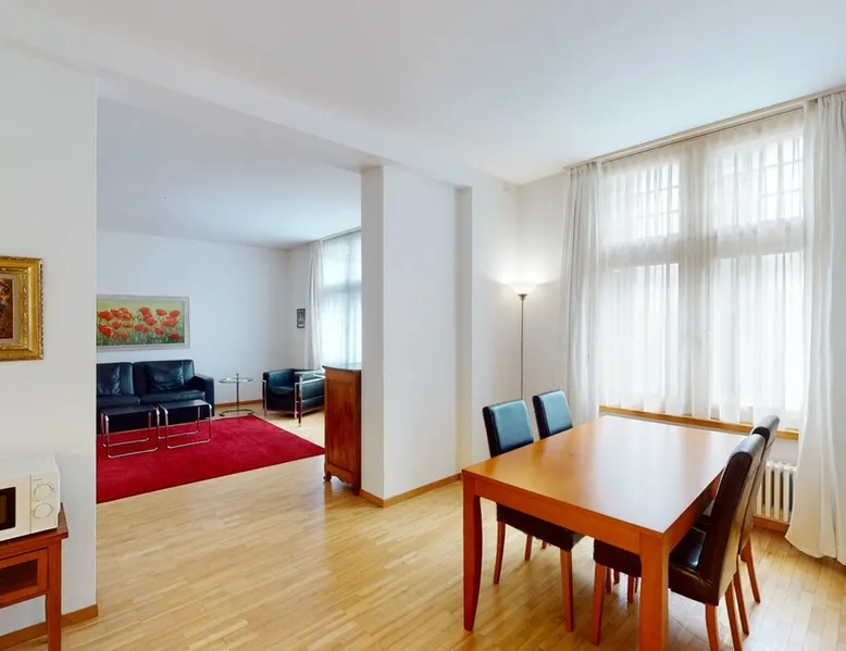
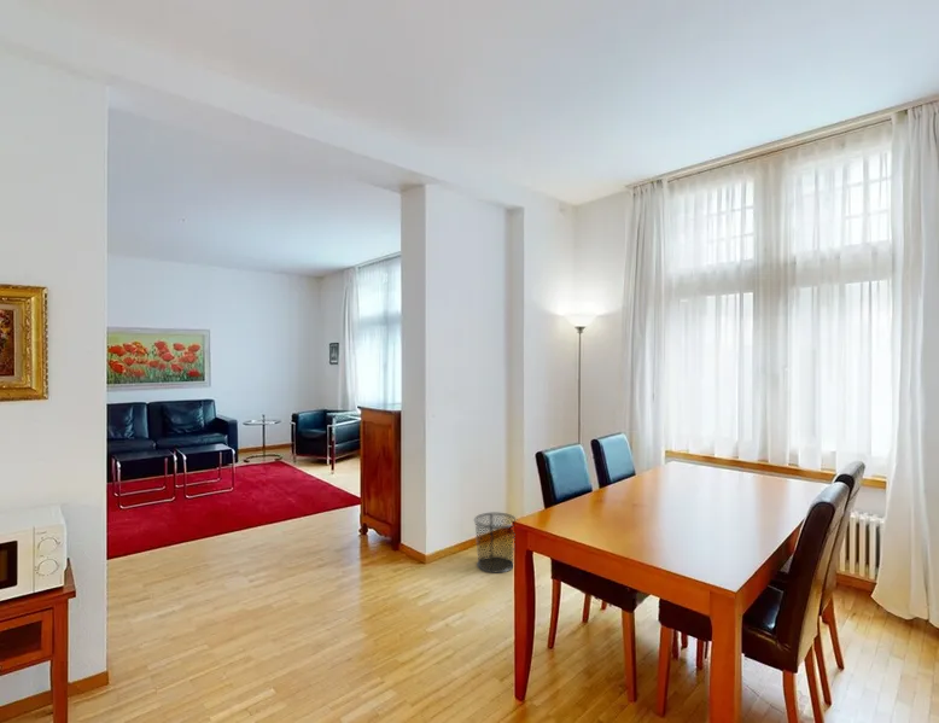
+ waste bin (495, 541)
